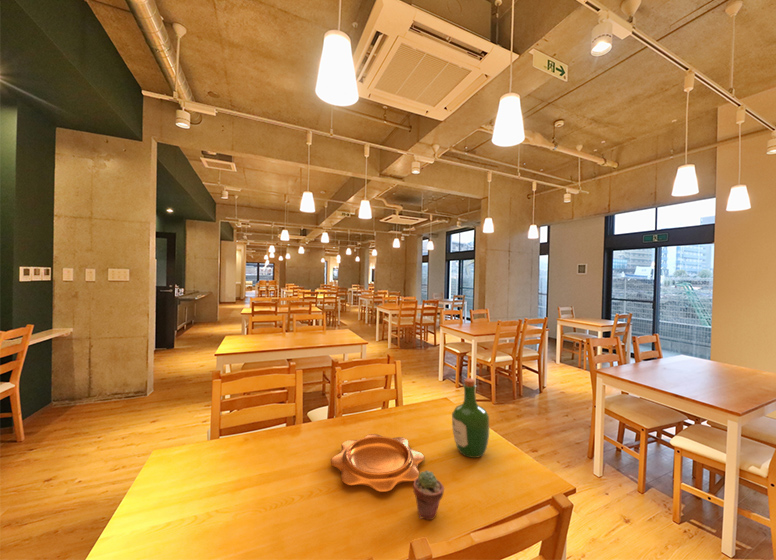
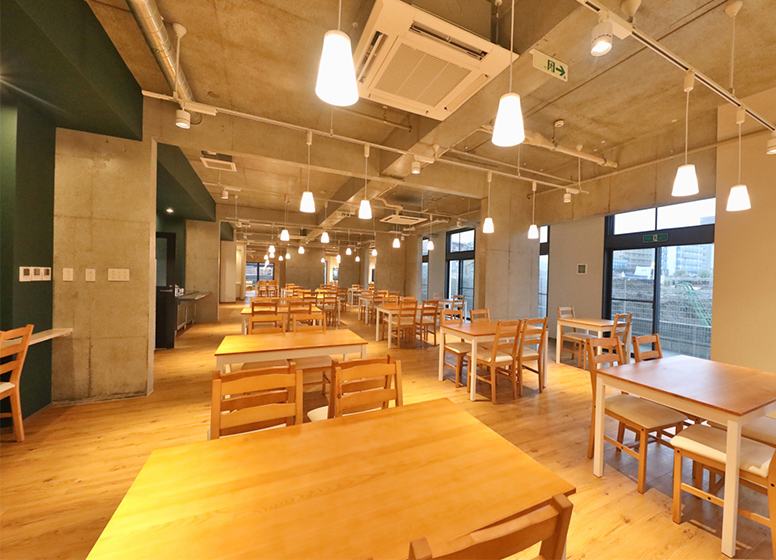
- decorative bowl (378, 457)
- potted succulent (428, 492)
- wine bottle (470, 414)
